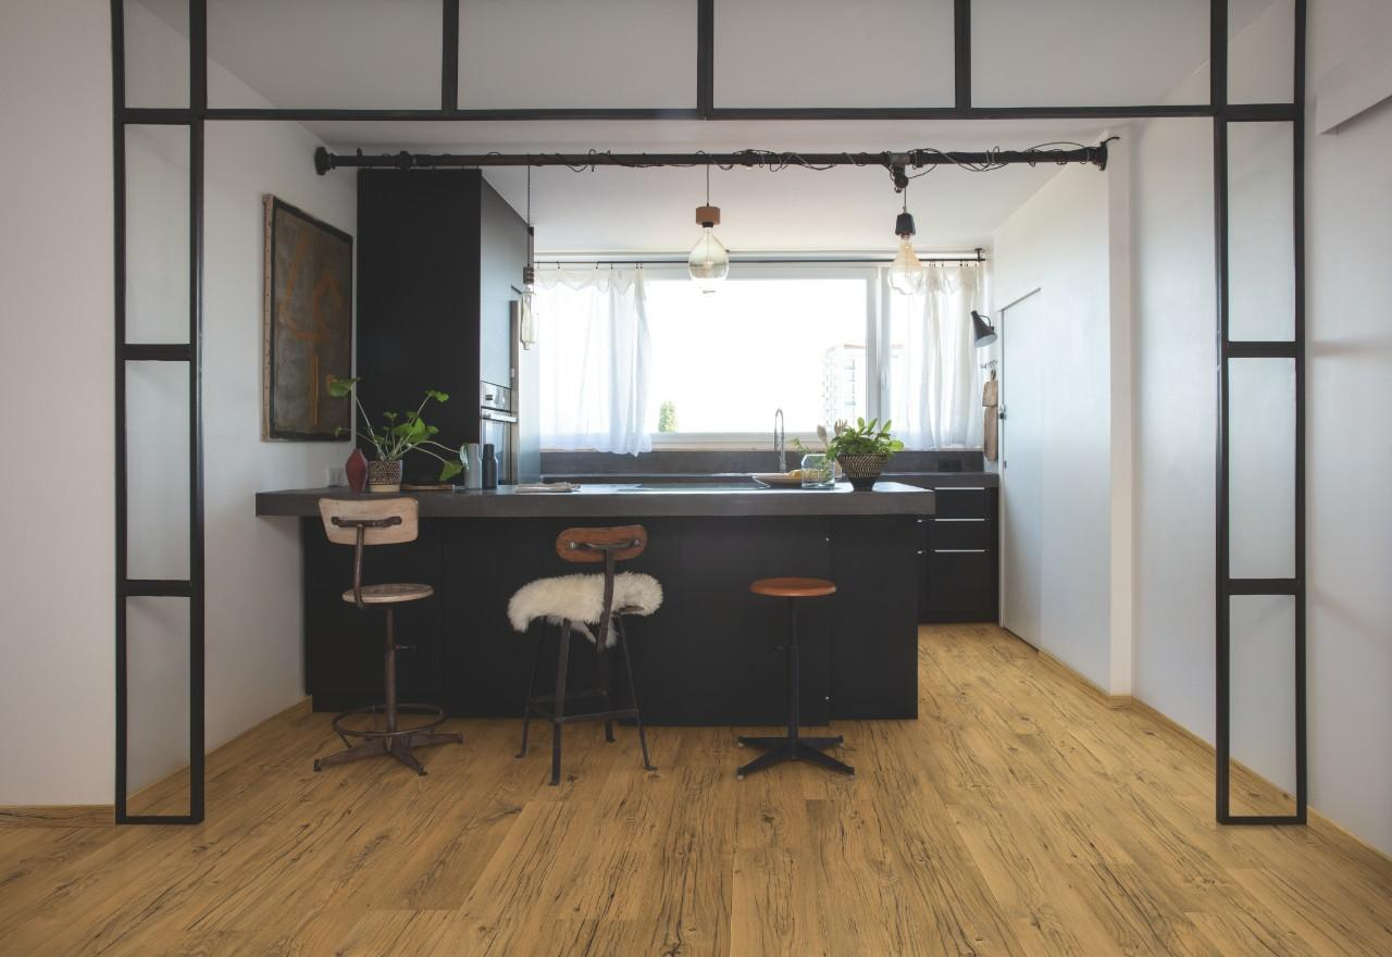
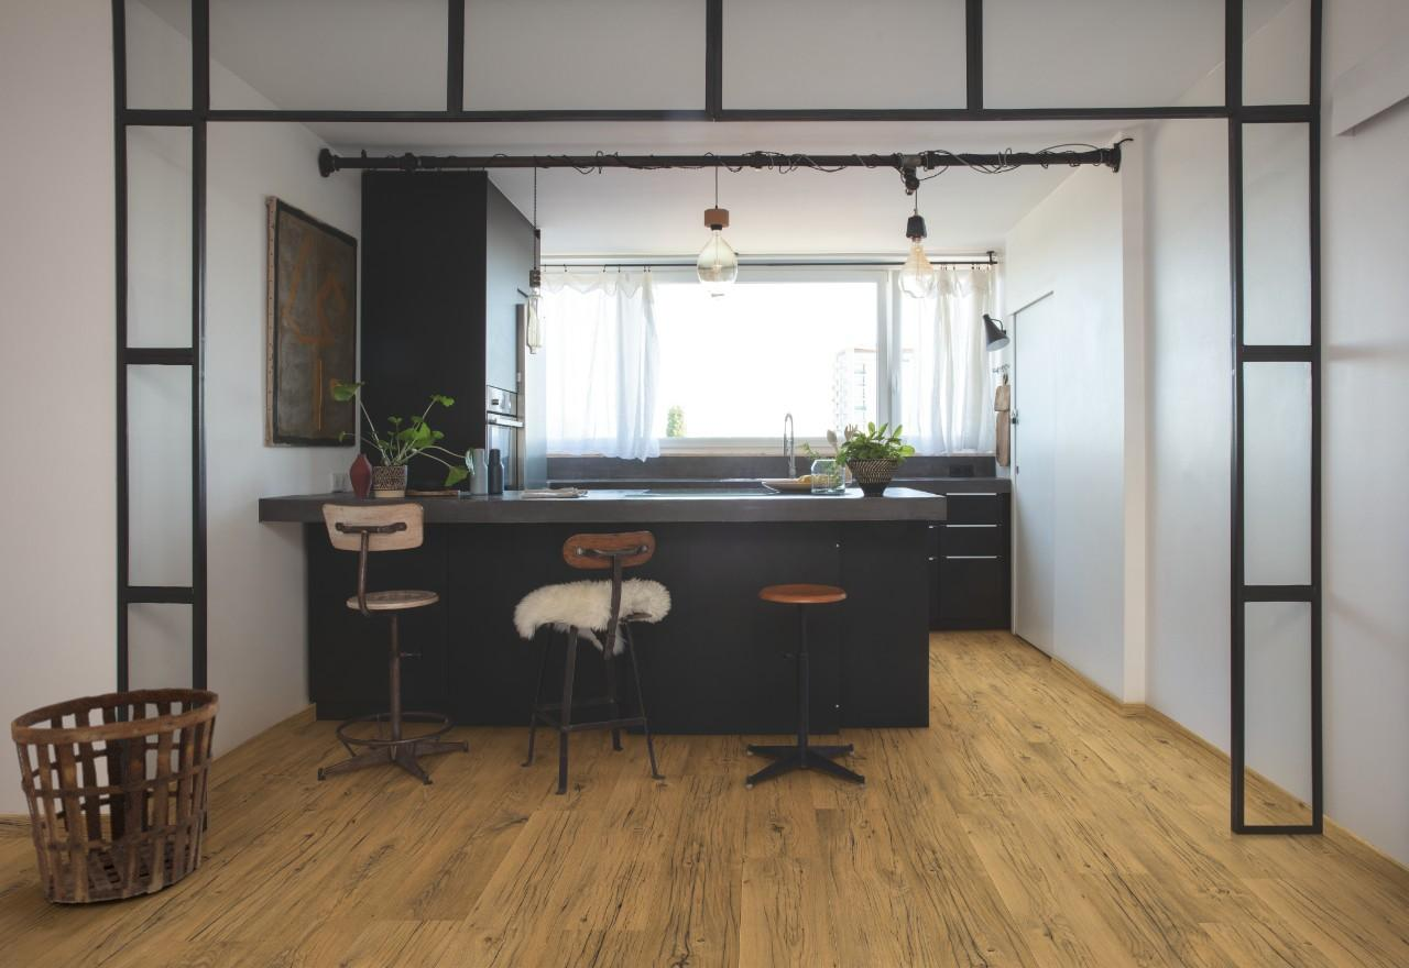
+ basket (121, 790)
